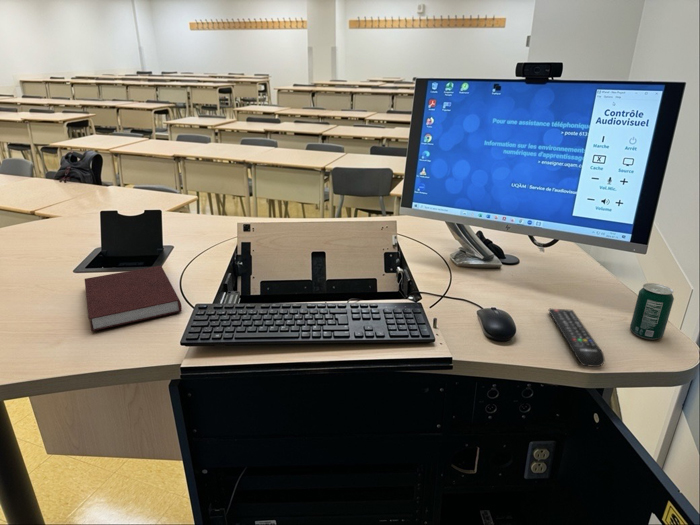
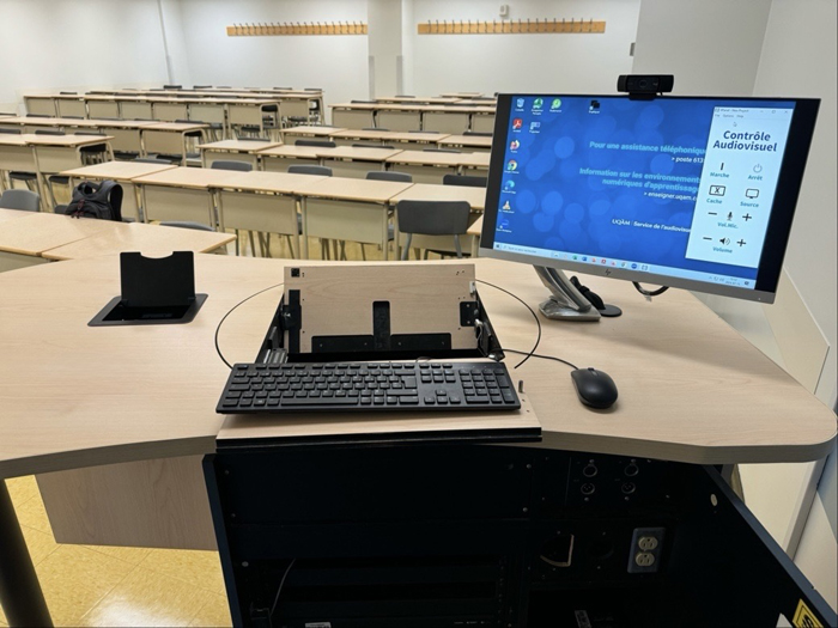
- notebook (131, 294)
- beverage can (651, 311)
- remote control (573, 332)
